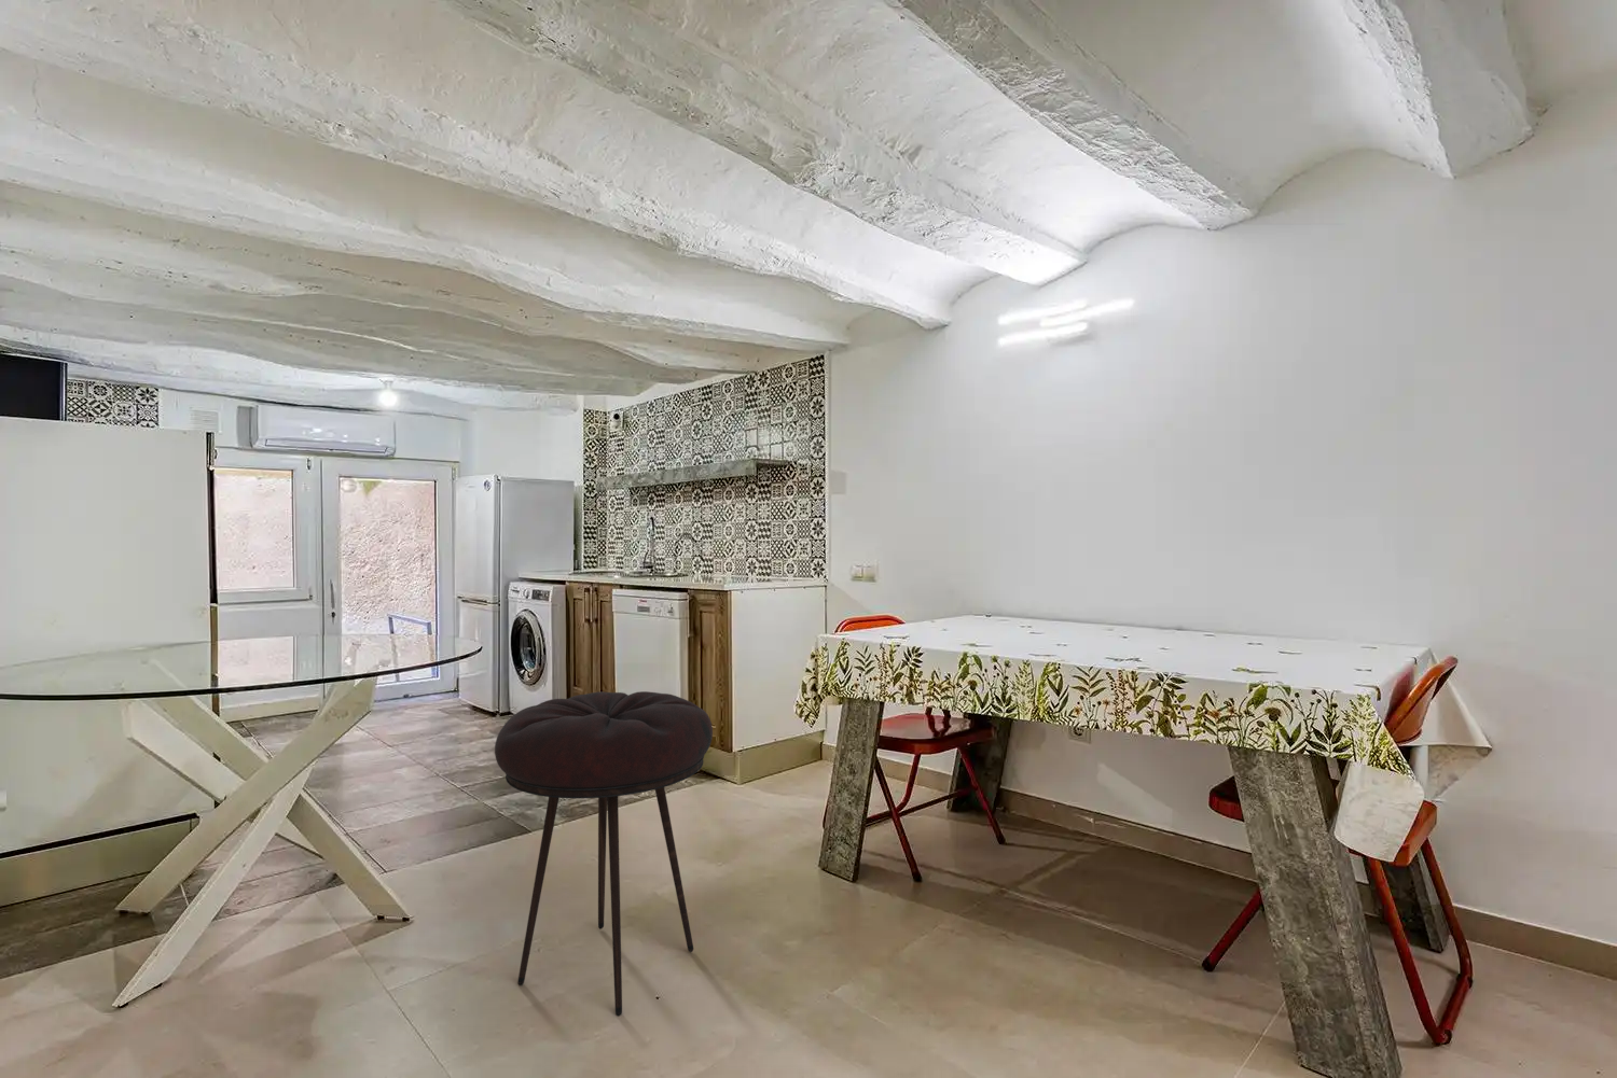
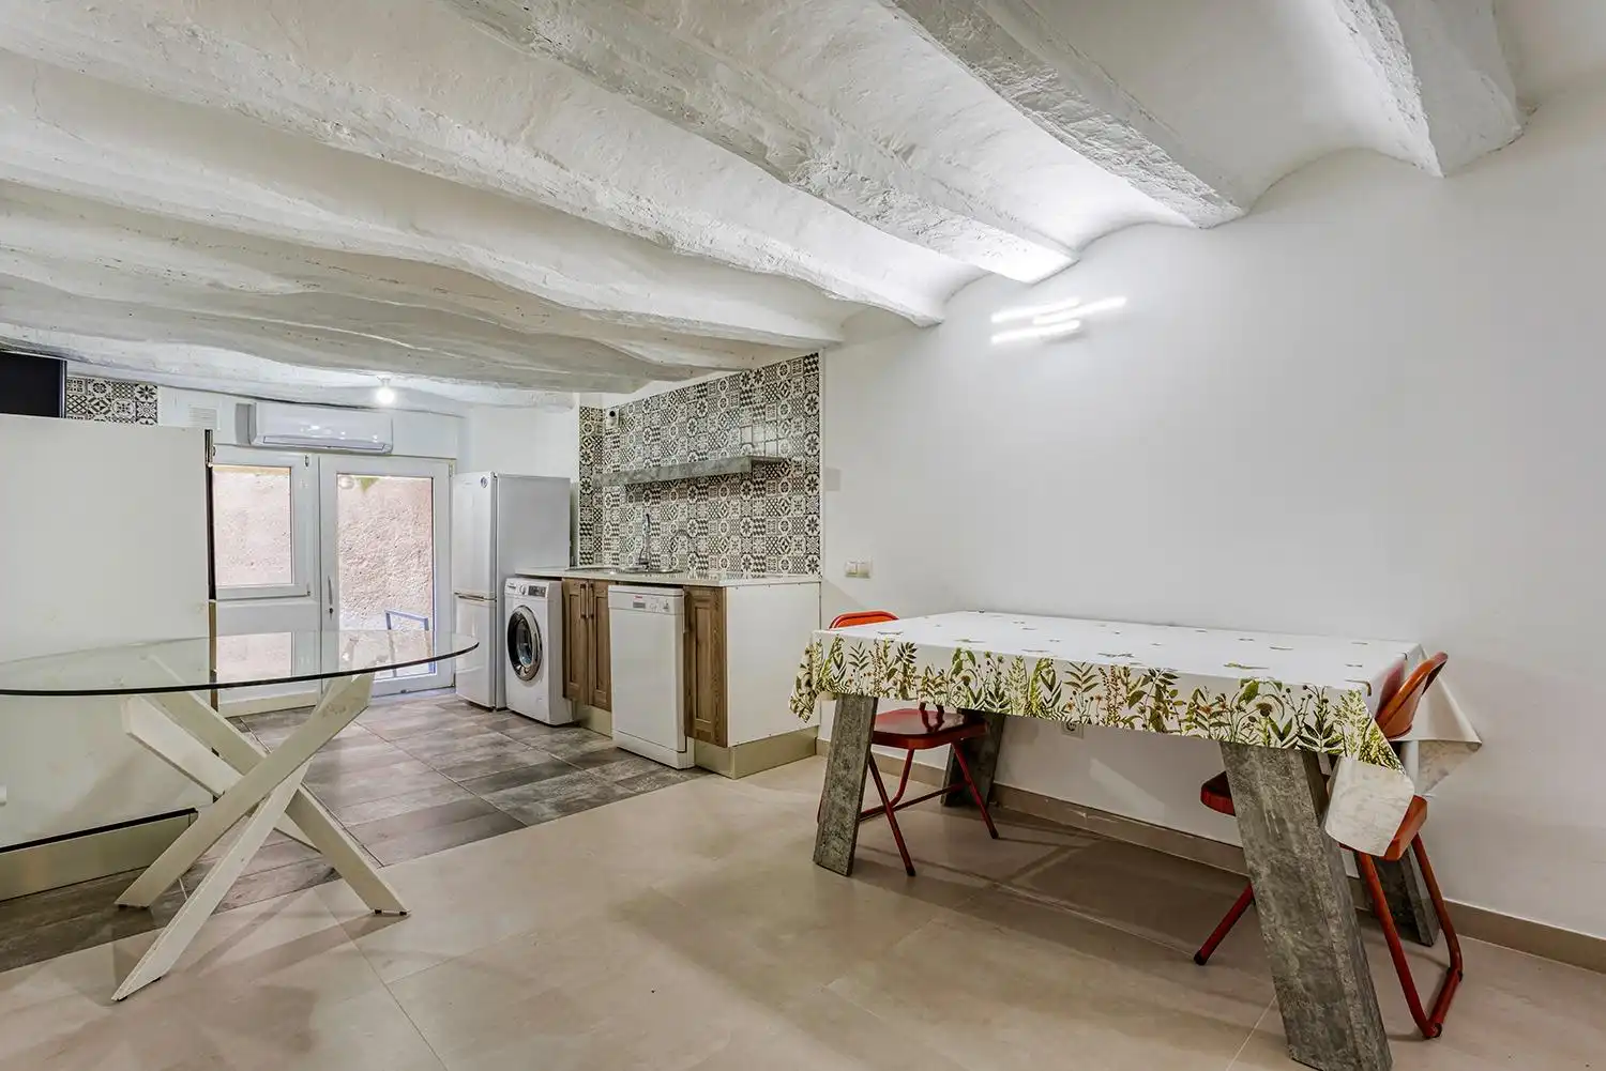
- stool (609, 835)
